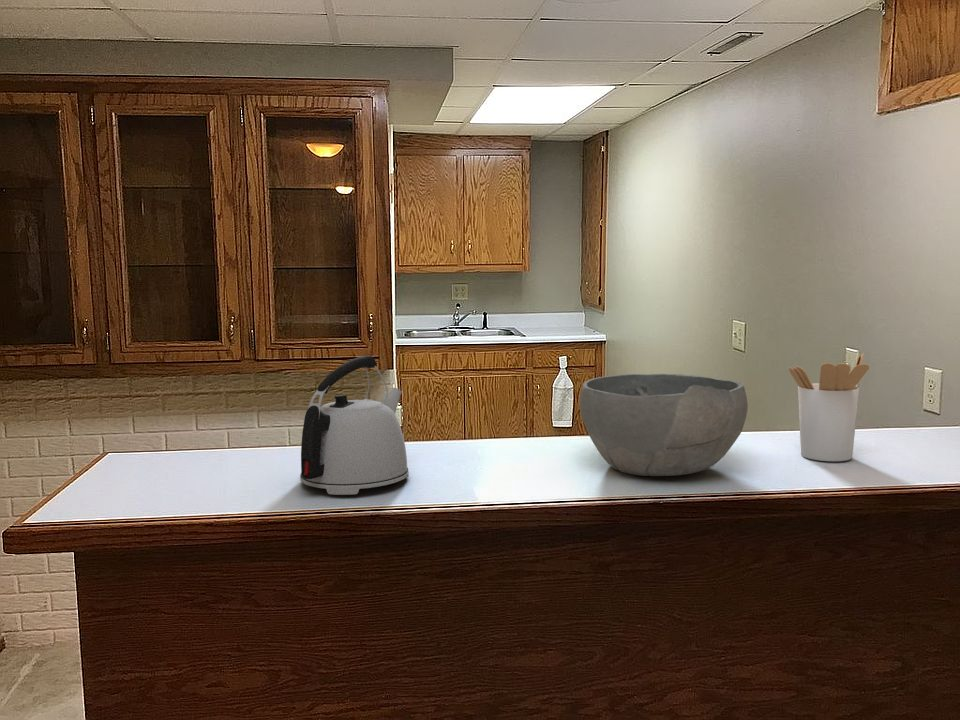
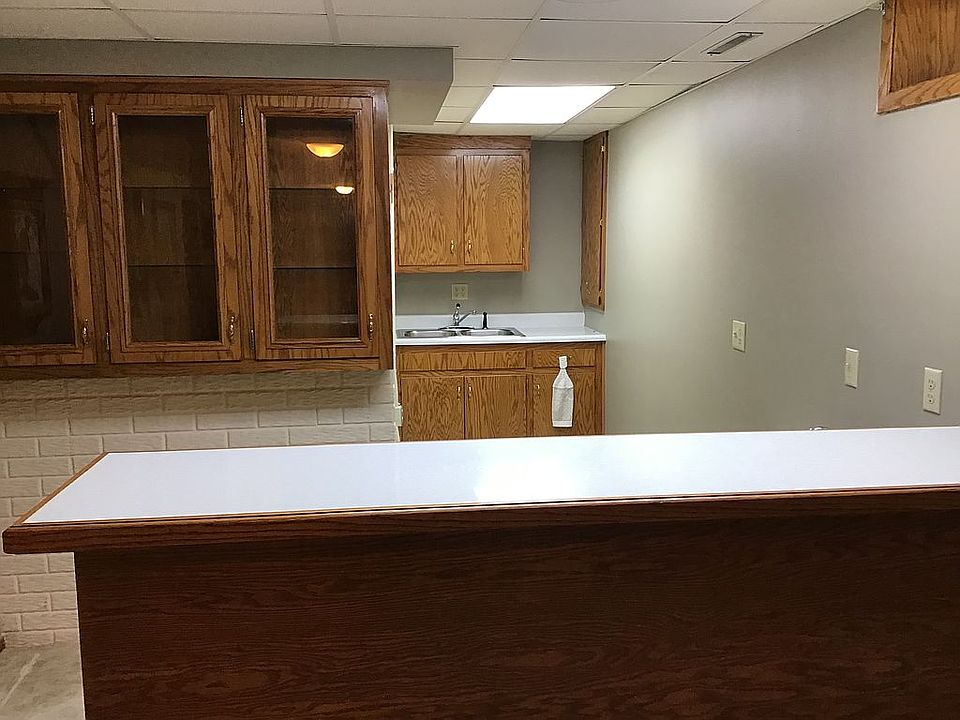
- bowl (662, 421)
- utensil holder (832, 407)
- kettle (355, 419)
